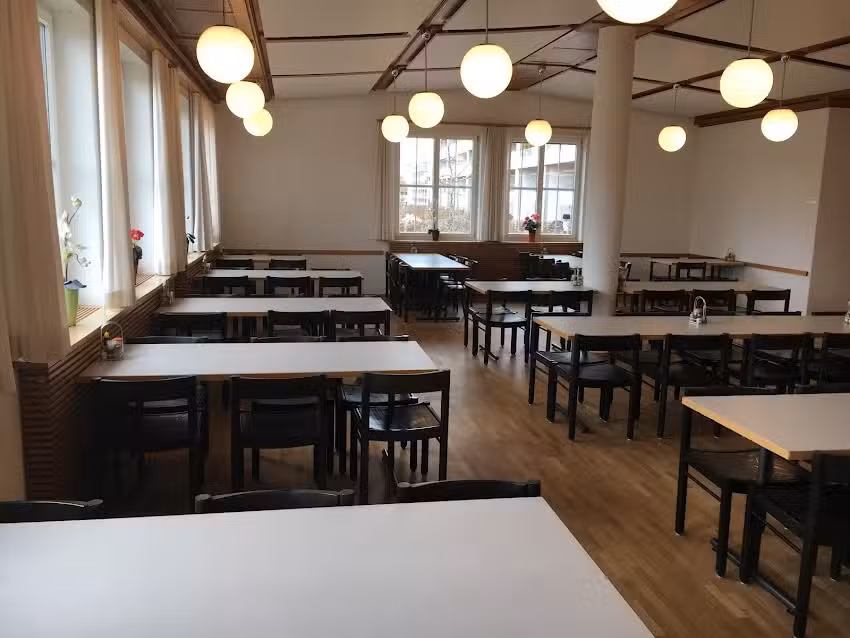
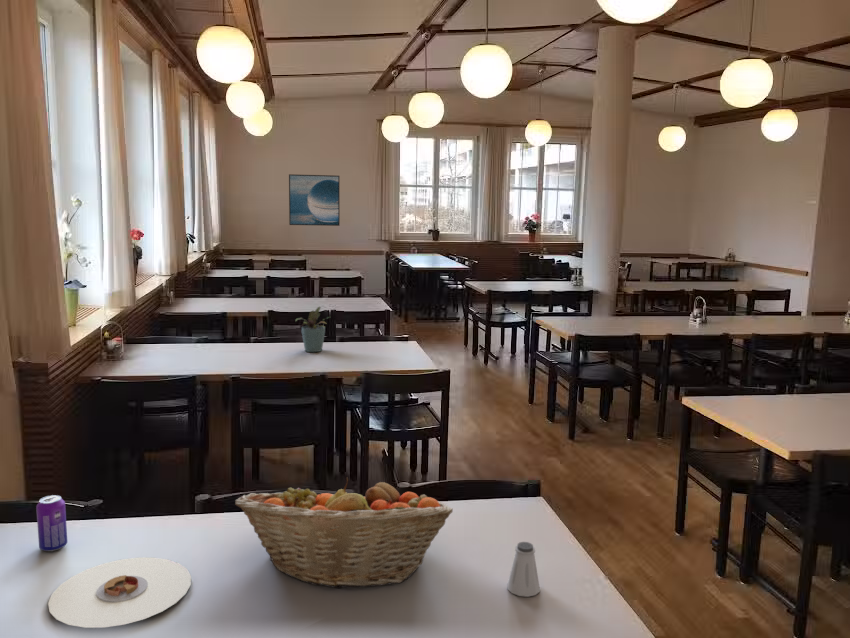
+ beverage can (52, 522)
+ plate (122, 585)
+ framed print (314, 200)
+ saltshaker (524, 566)
+ fruit basket (344, 520)
+ potted plant (313, 329)
